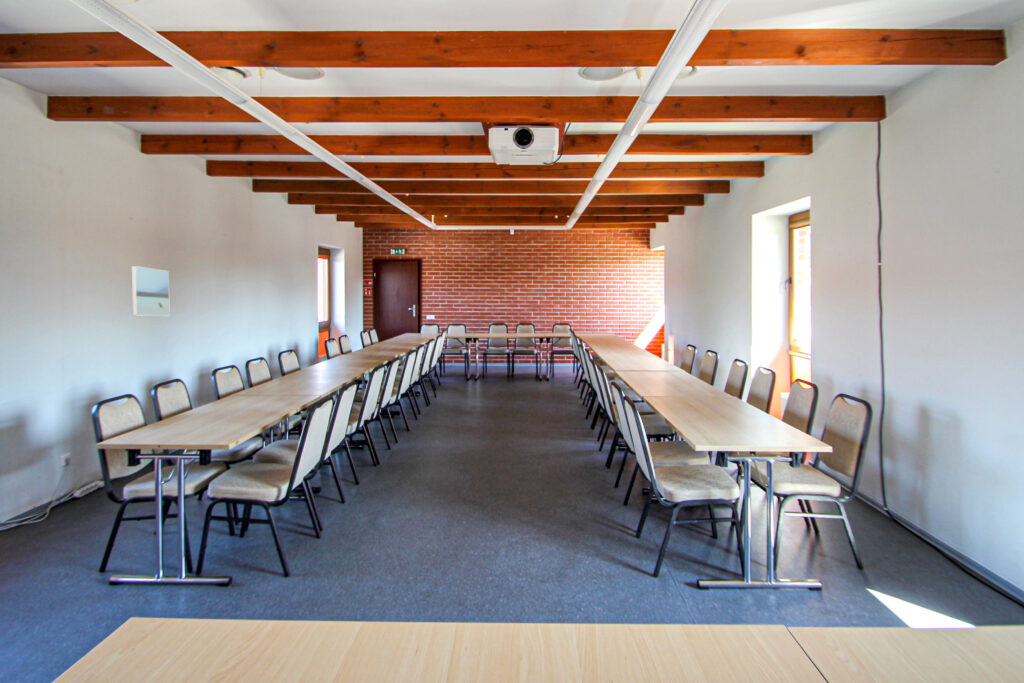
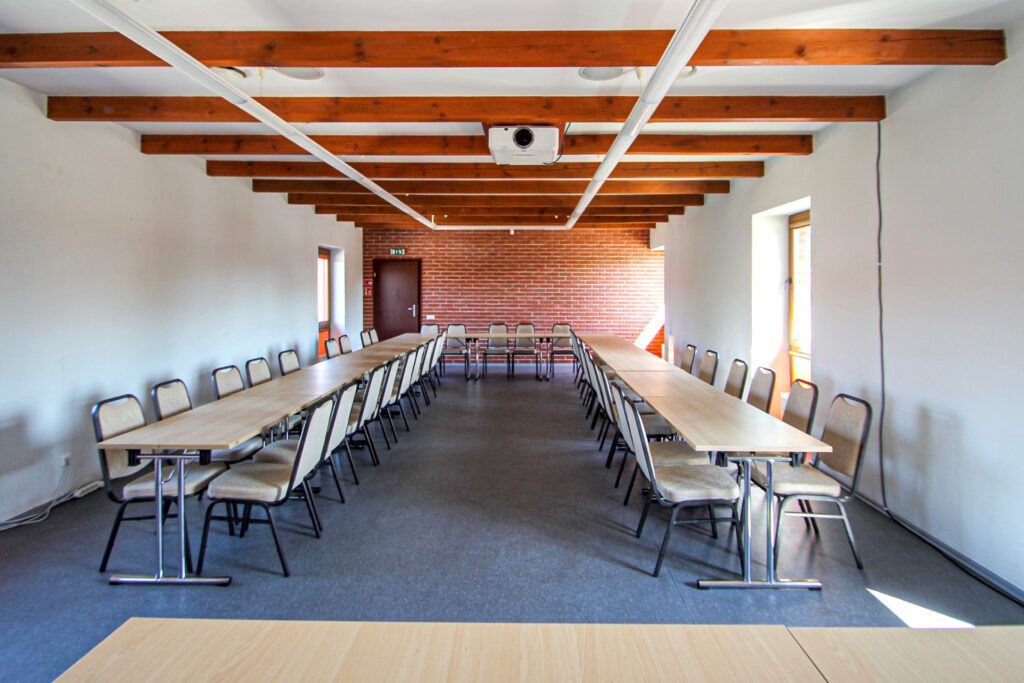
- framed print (151, 292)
